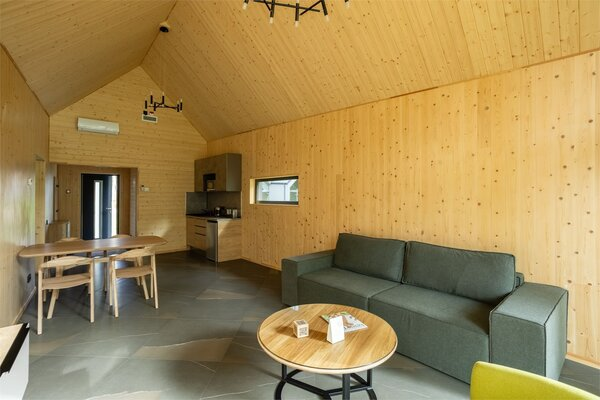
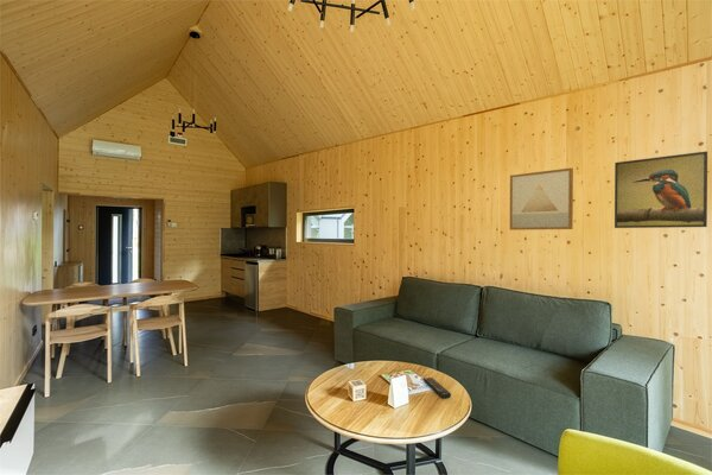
+ wall art (539, 201)
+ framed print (657, 192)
+ remote control (436, 386)
